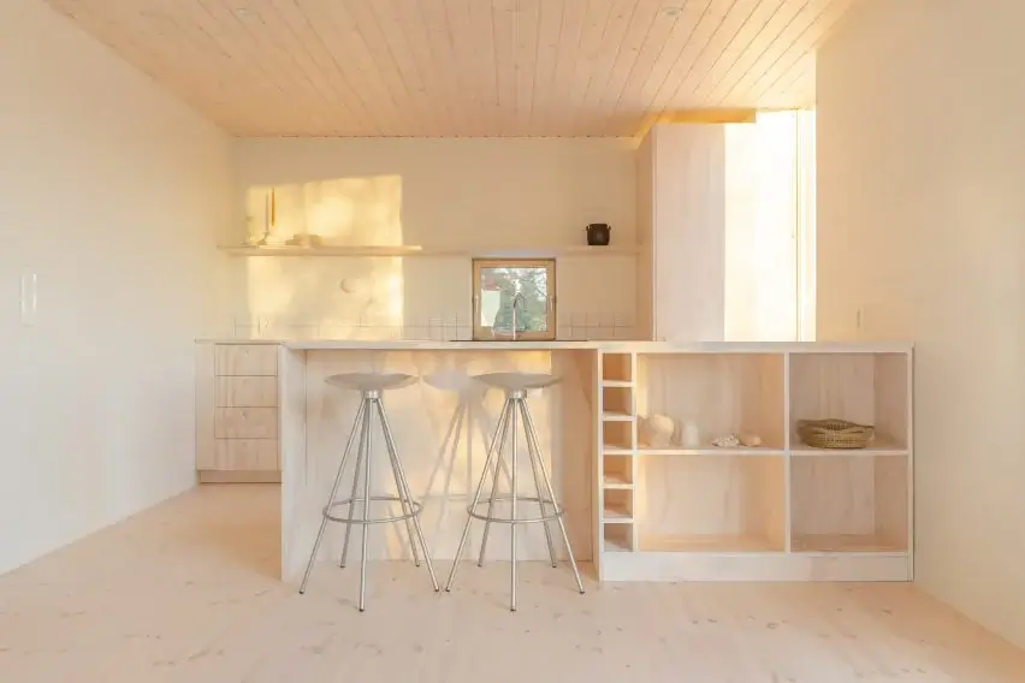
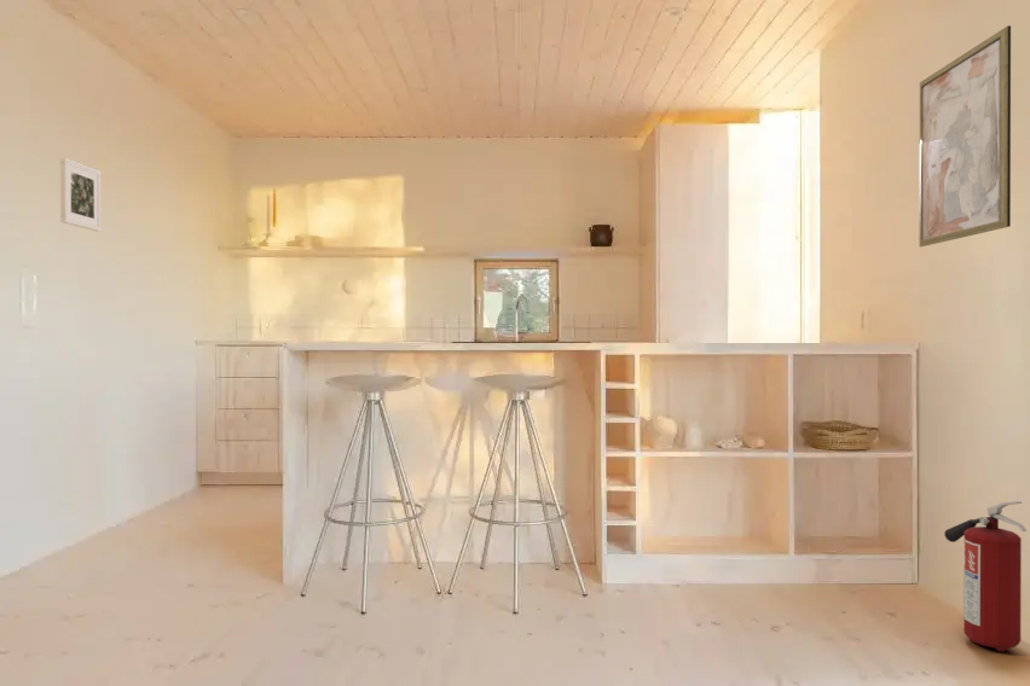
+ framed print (81, 196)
+ wall art (959, 147)
+ fire extinguisher (984, 565)
